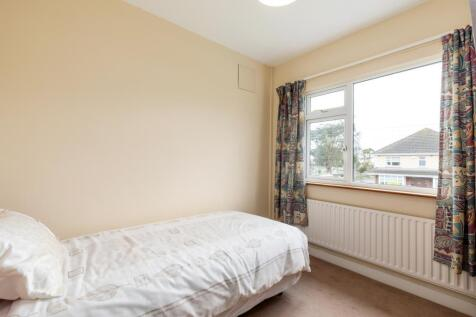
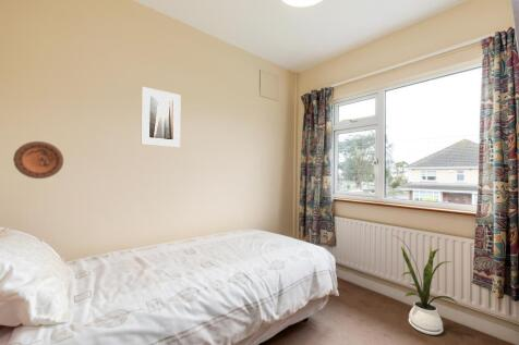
+ decorative plate (39, 160)
+ house plant (421, 282)
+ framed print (161, 118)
